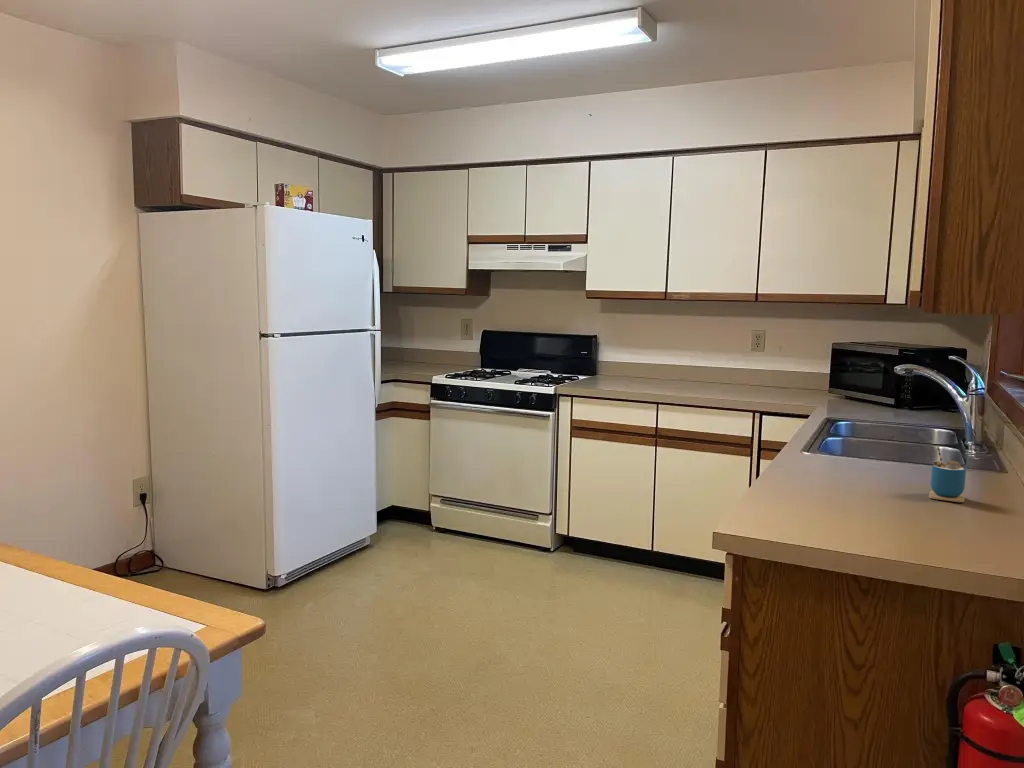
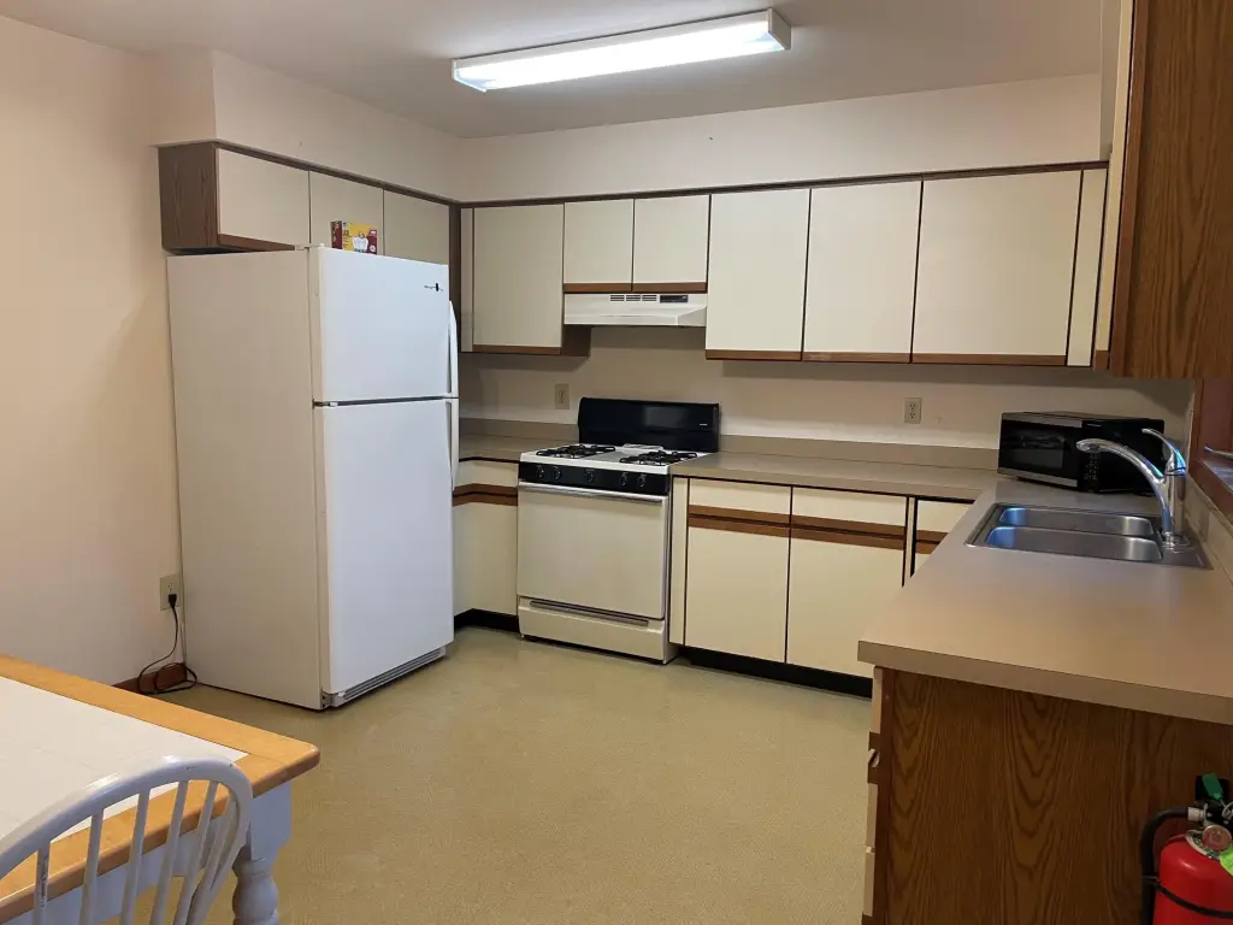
- cup (948, 471)
